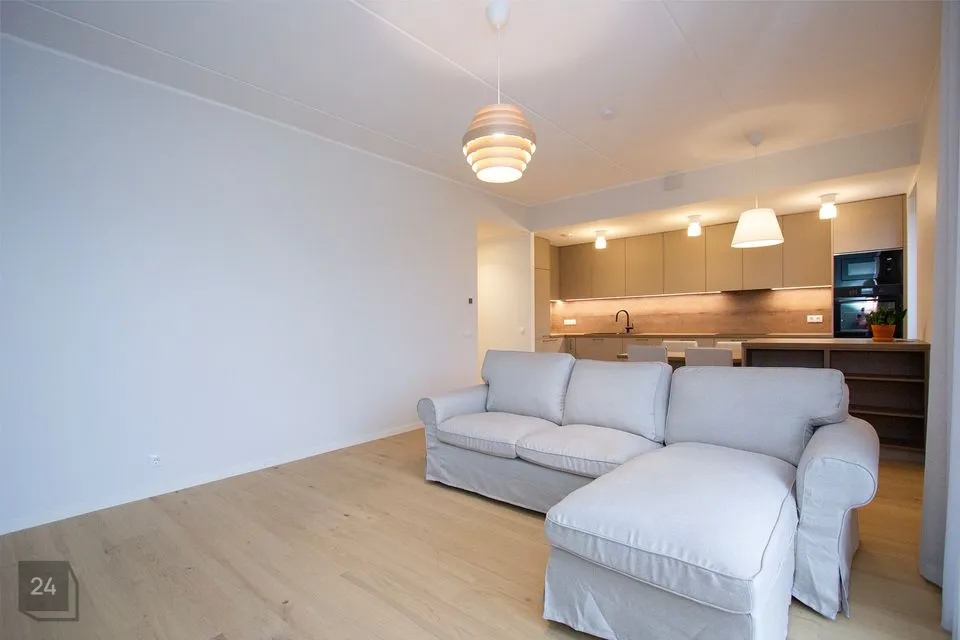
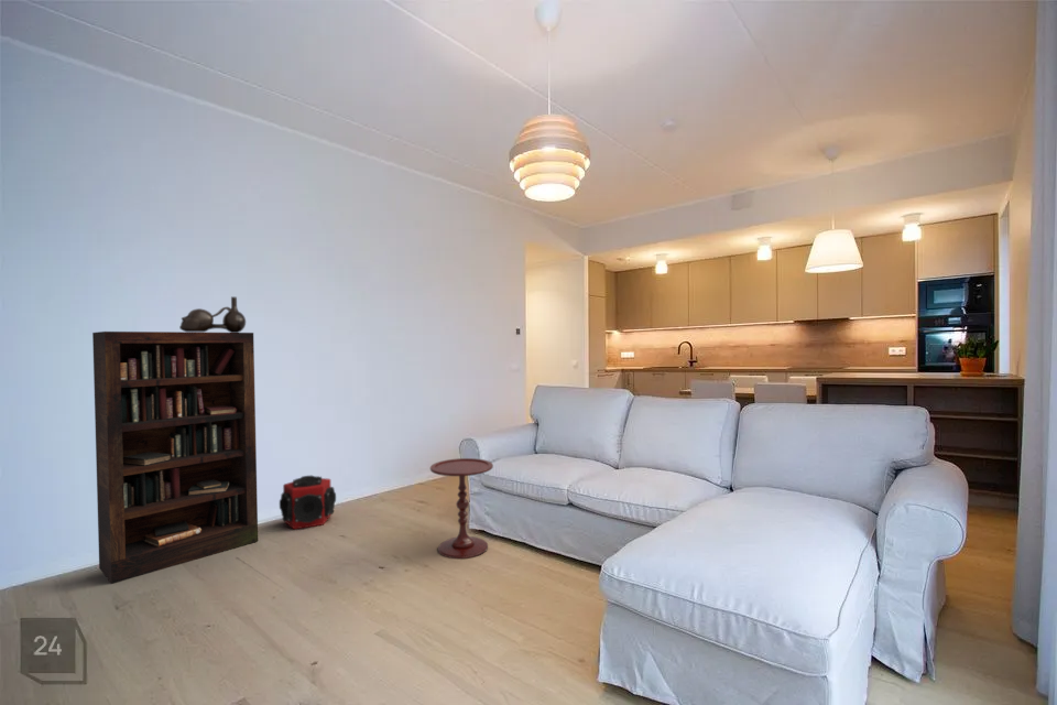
+ speaker (308, 499)
+ side table (461, 507)
+ decorative vase (214, 314)
+ bookcase (181, 443)
